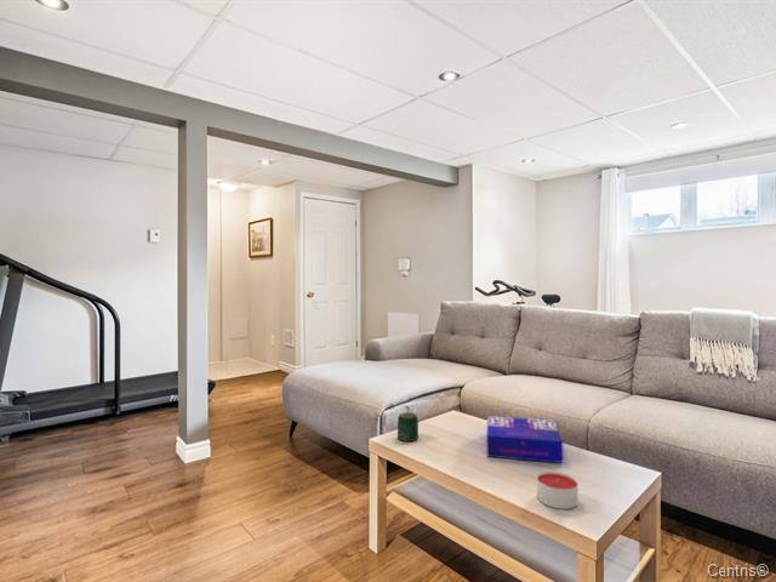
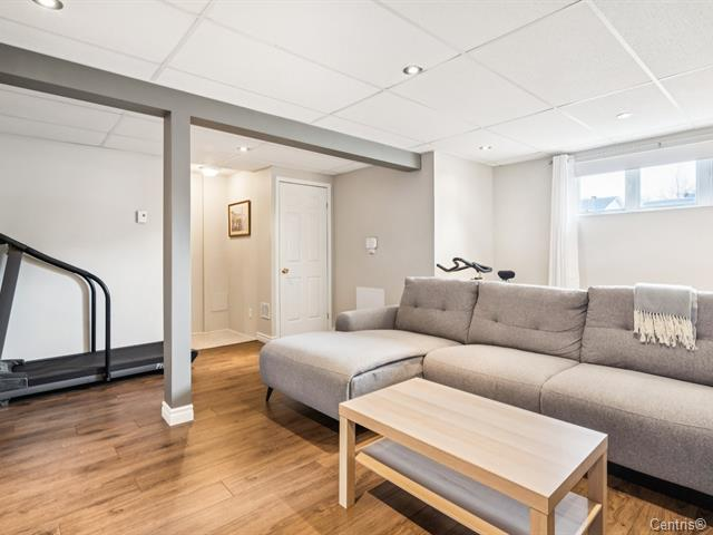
- candle (557, 489)
- jar (407, 426)
- board game (521, 436)
